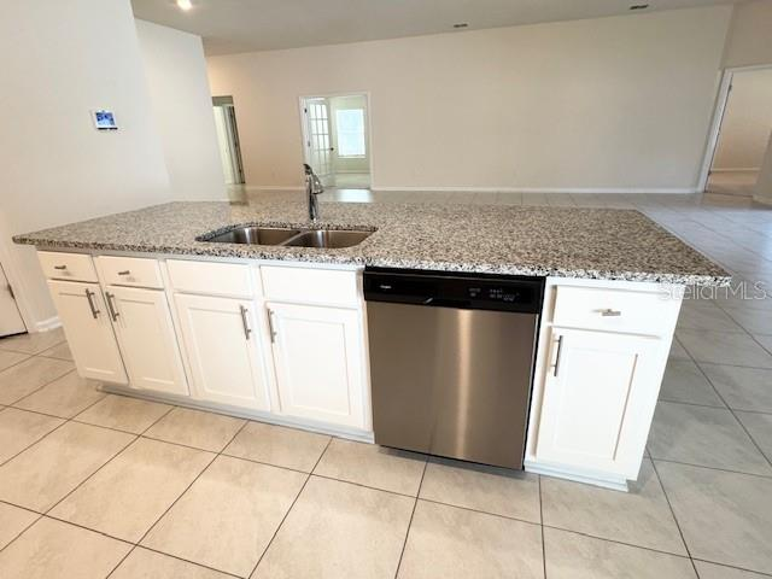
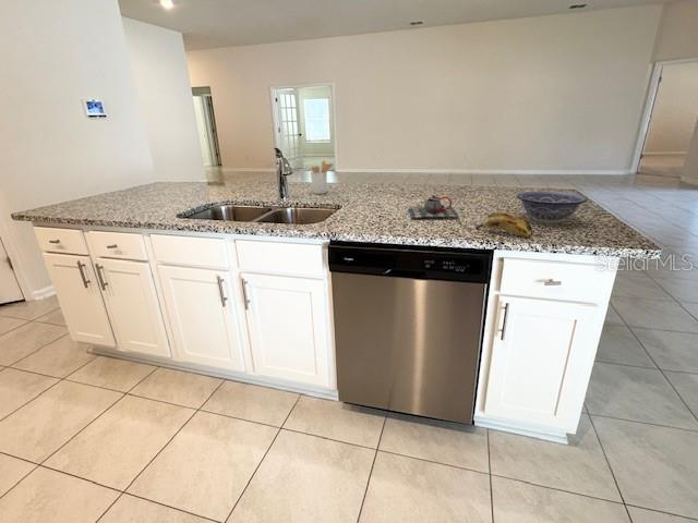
+ decorative bowl (549, 208)
+ banana (503, 222)
+ teapot (432, 204)
+ utensil holder (322, 177)
